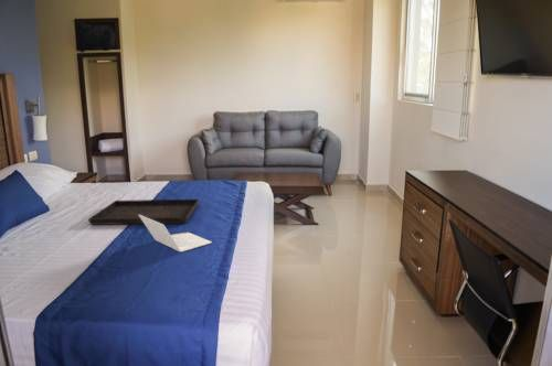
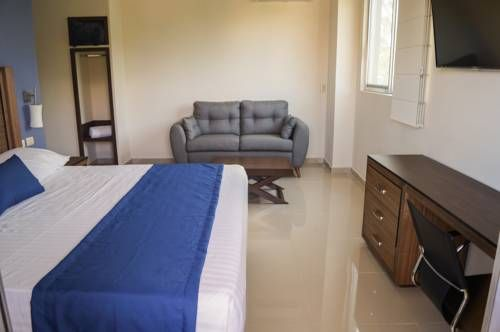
- laptop (178, 233)
- serving tray (148, 211)
